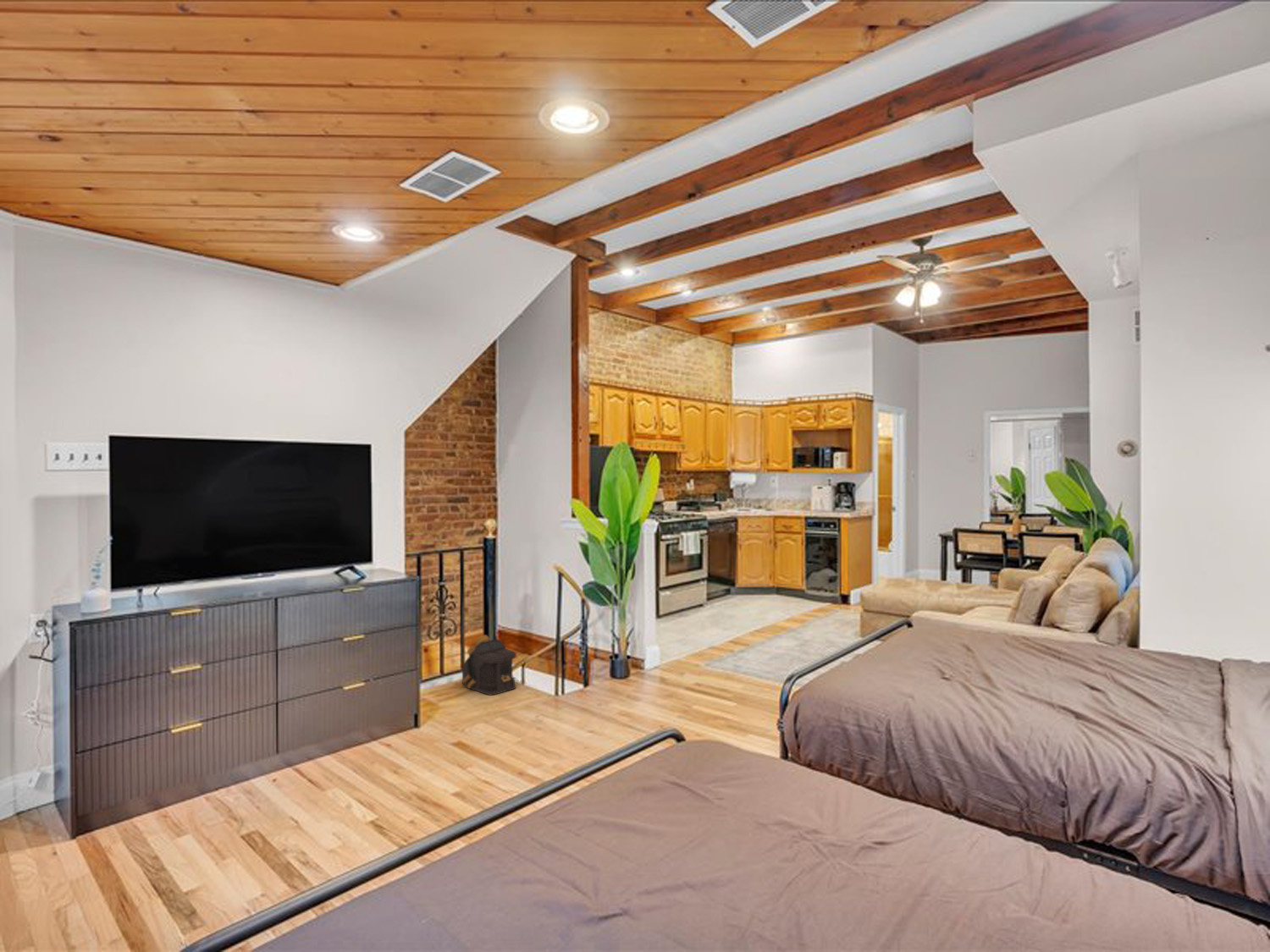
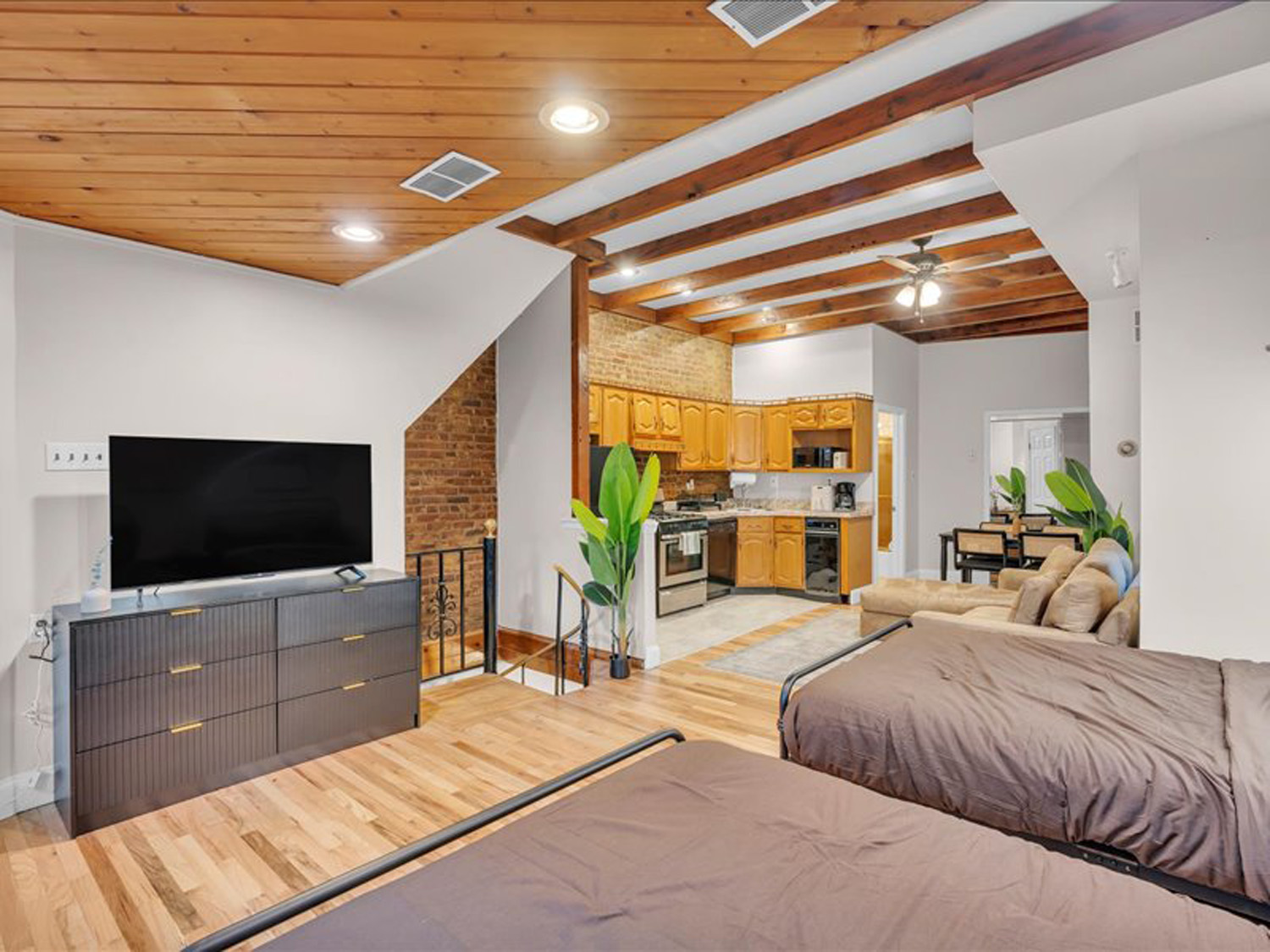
- backpack (488, 661)
